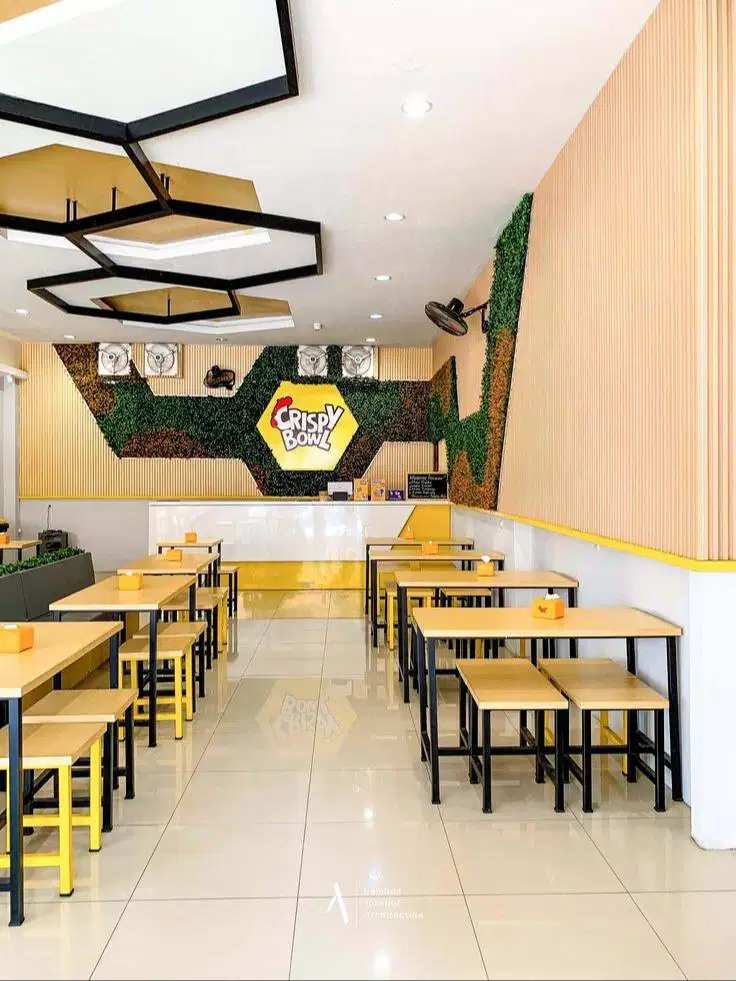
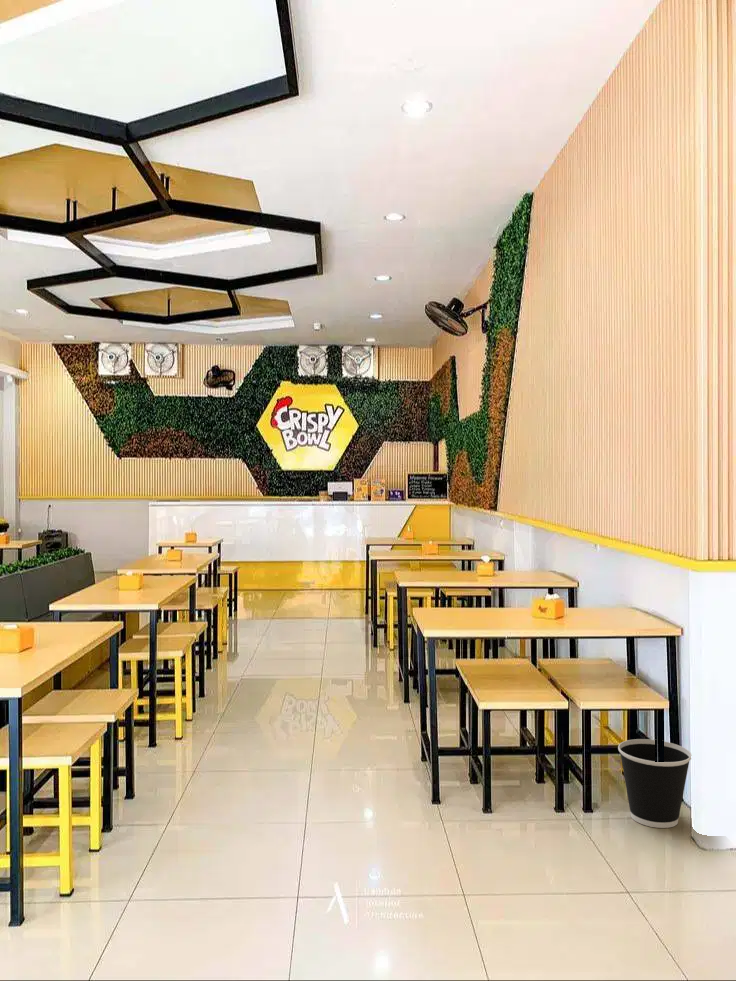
+ wastebasket (654, 784)
